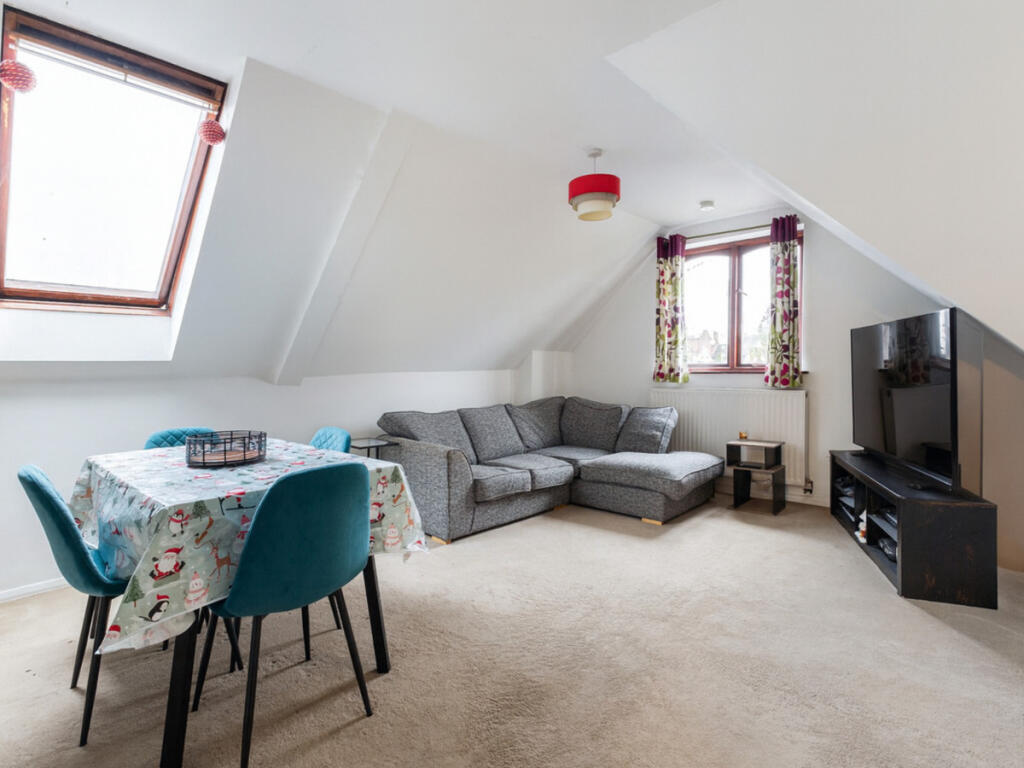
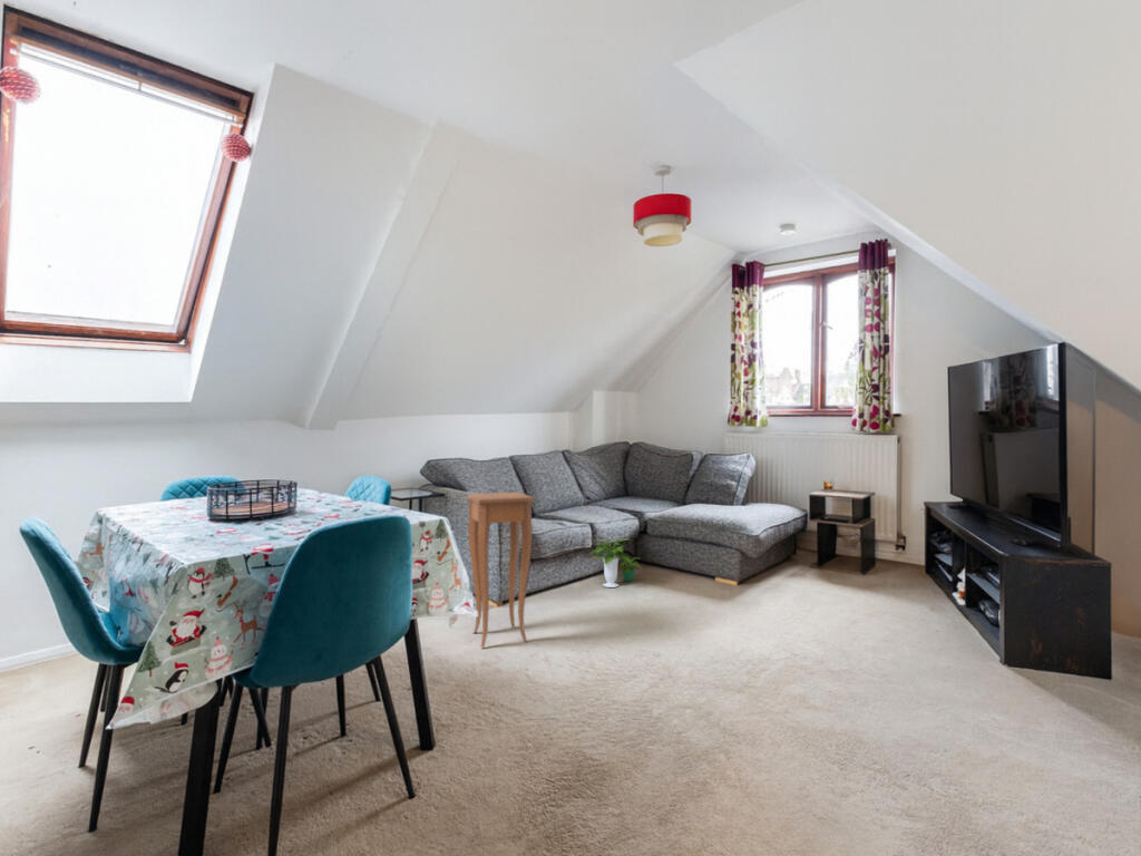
+ potted plant (616, 560)
+ side table (509, 566)
